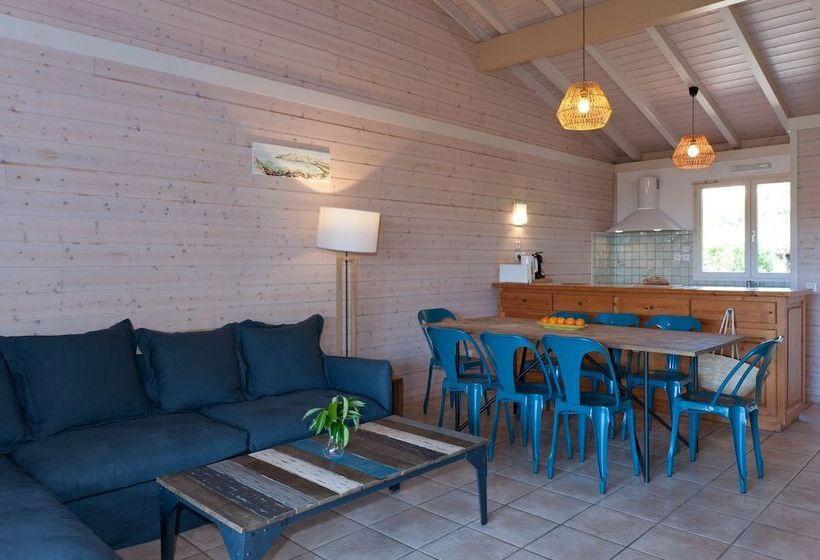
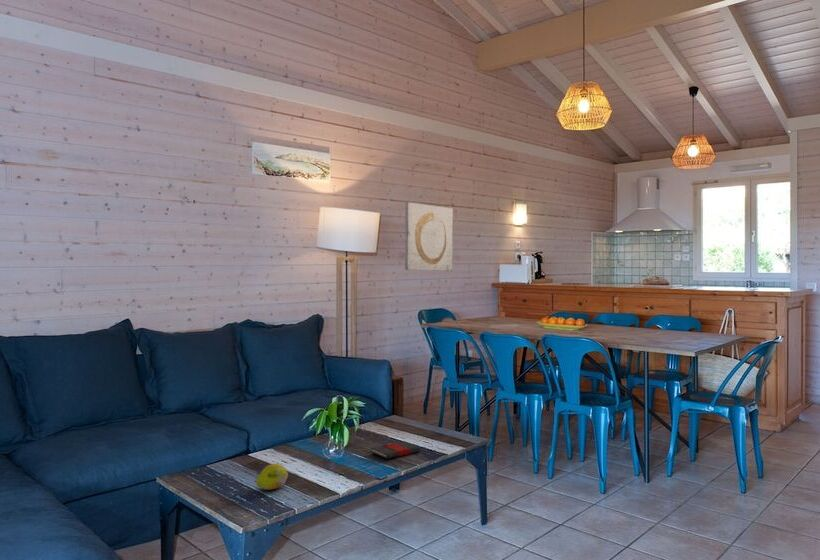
+ wall art (429, 238)
+ book (395, 449)
+ fruit (272, 476)
